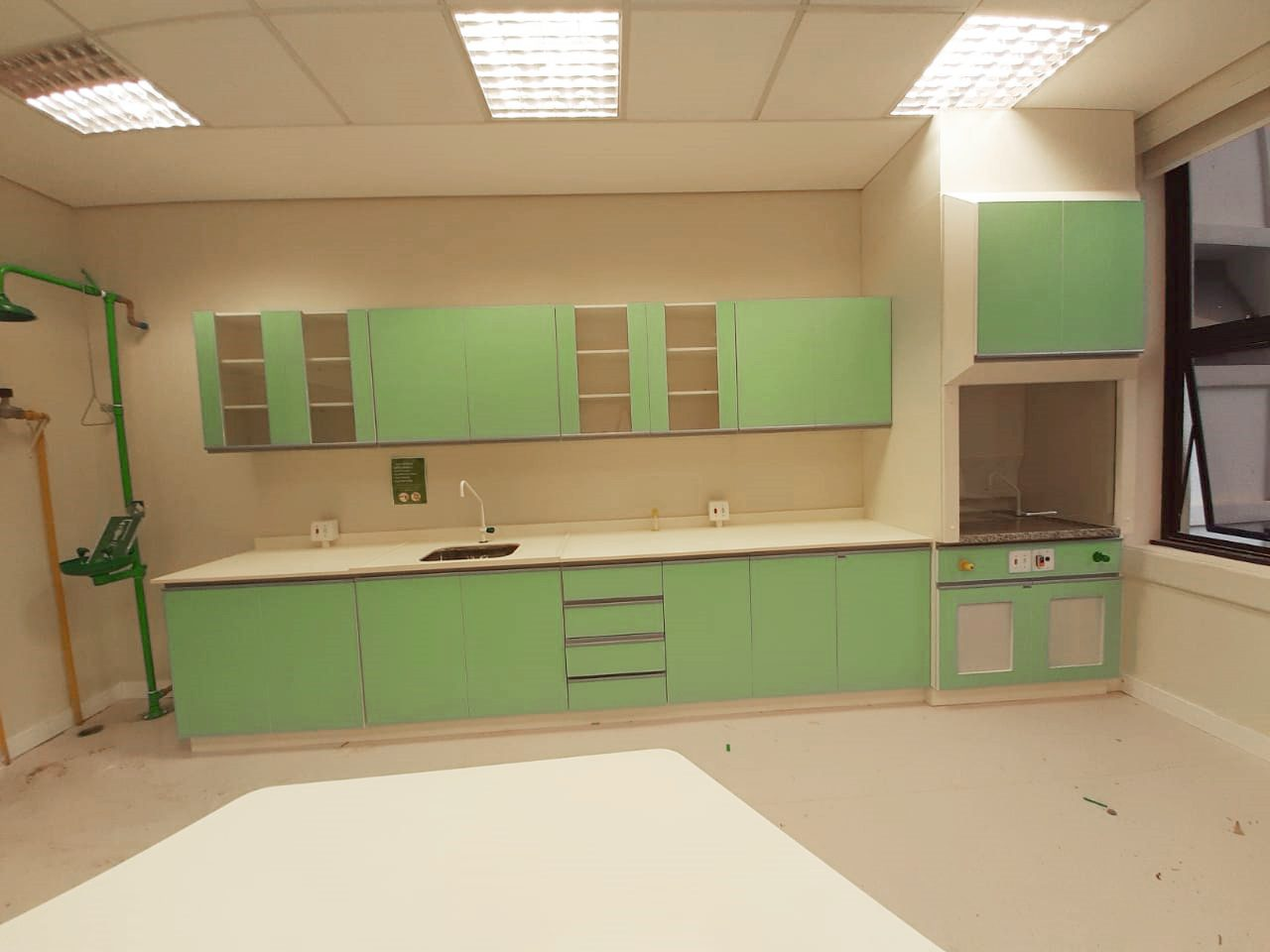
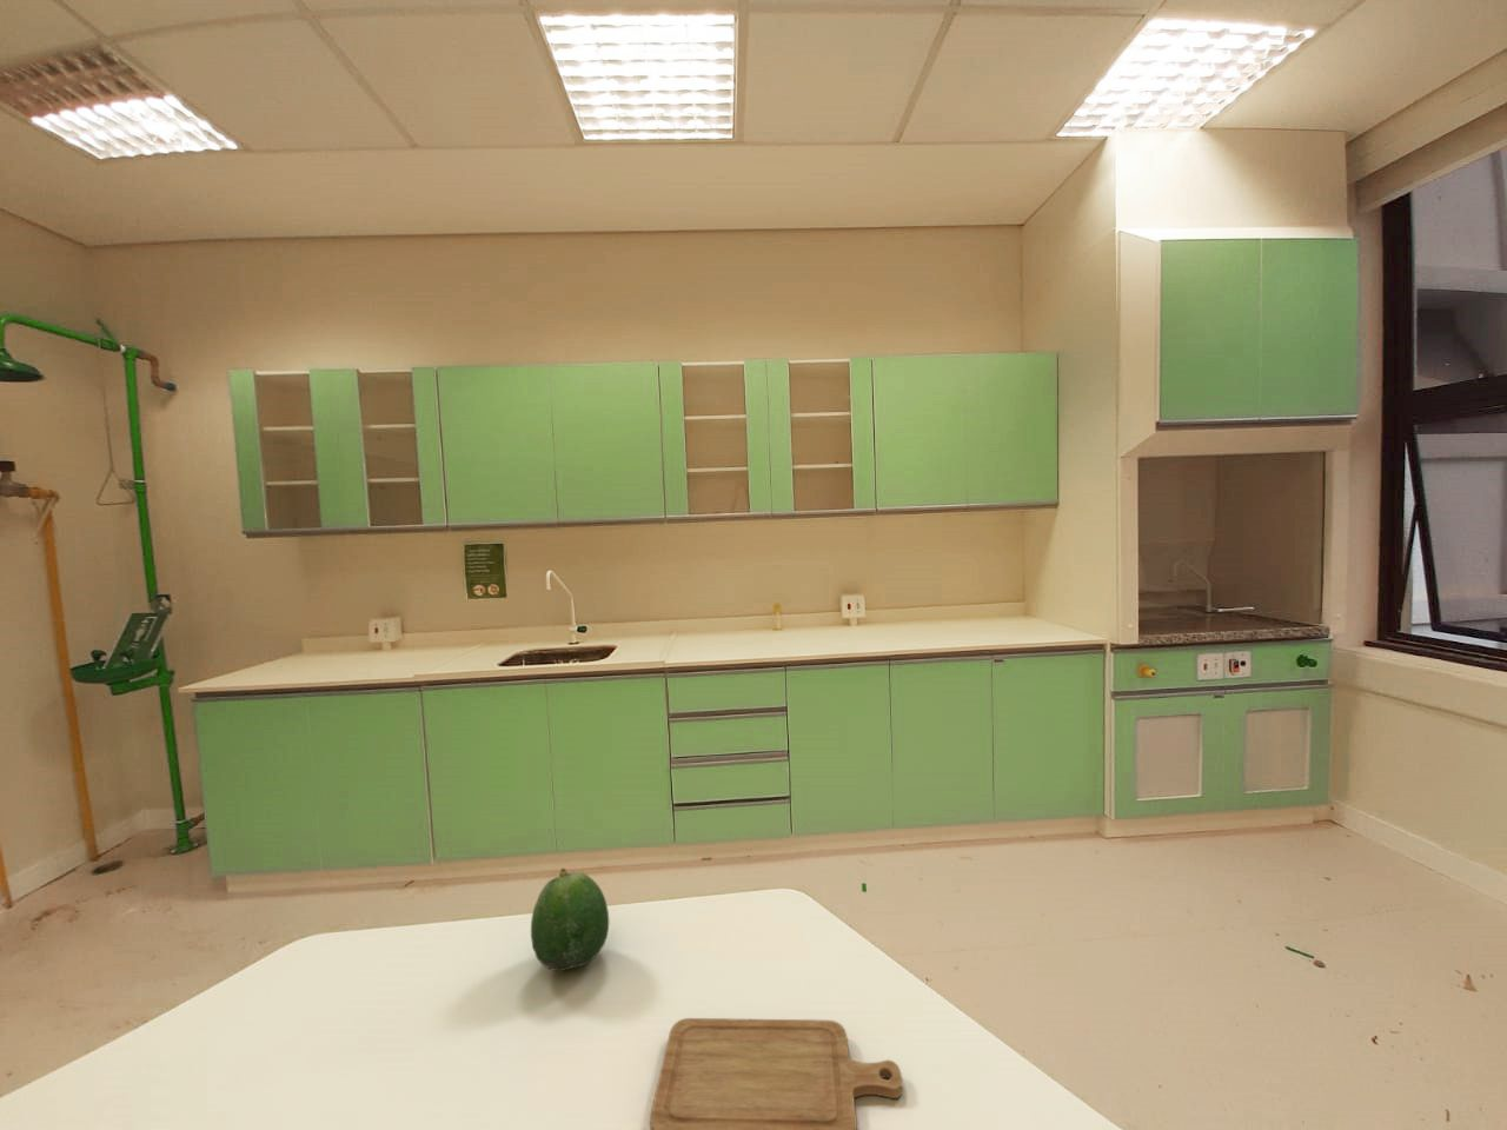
+ fruit (570, 919)
+ chopping board (780, 1075)
